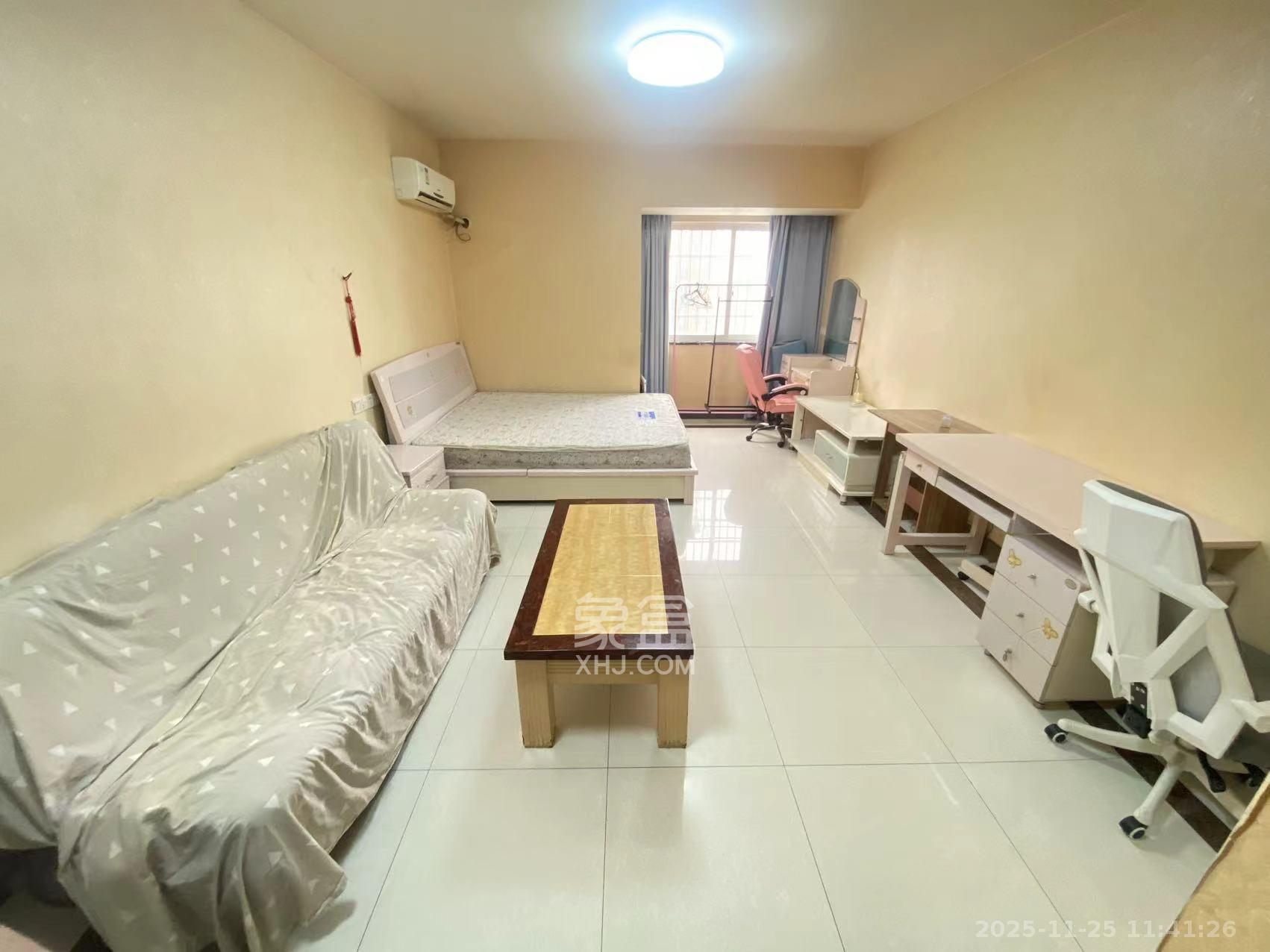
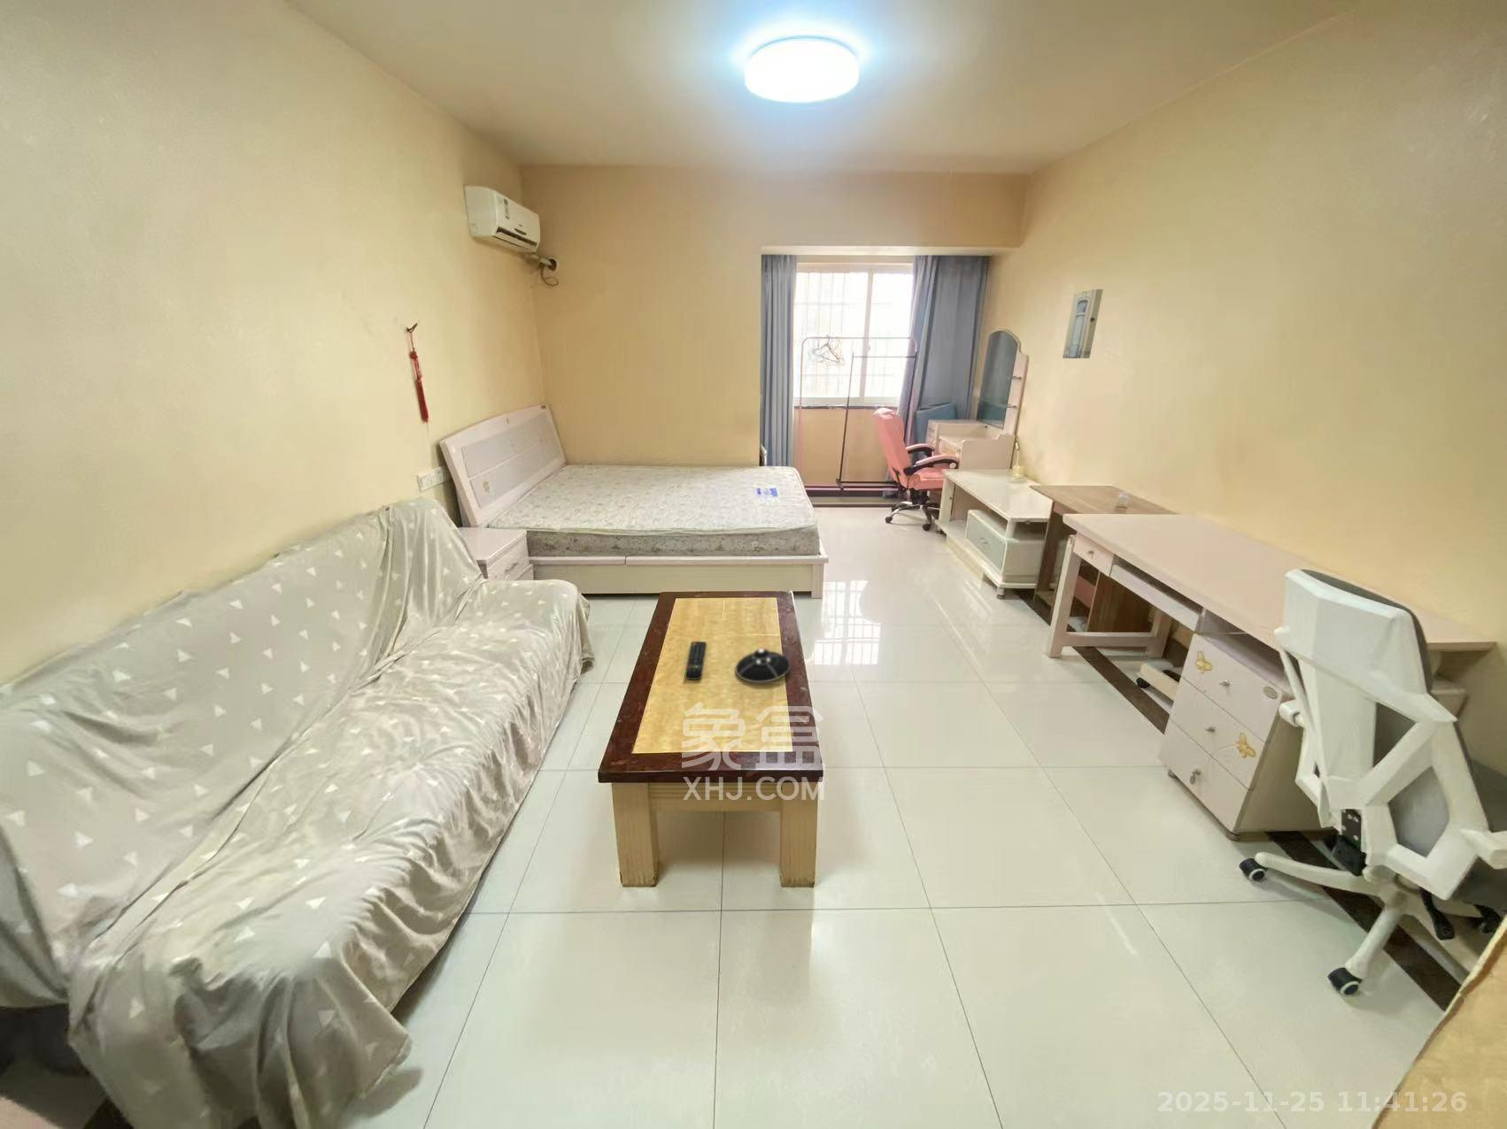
+ remote control (695, 659)
+ wall art (1081, 325)
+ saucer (762, 661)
